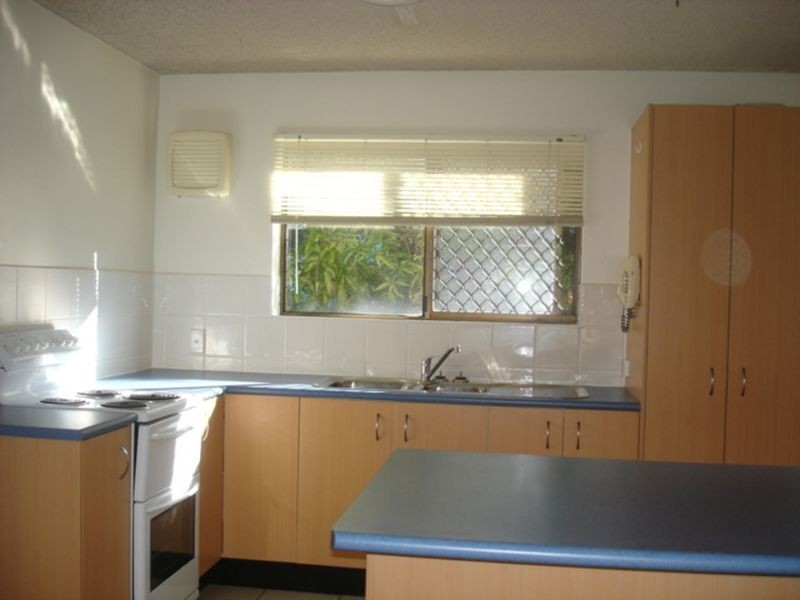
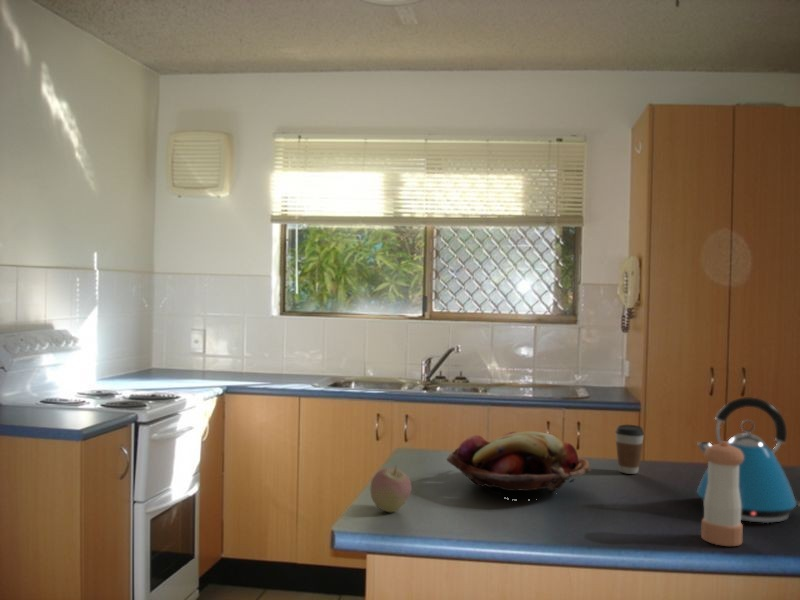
+ apple (391, 487)
+ coffee cup (629, 449)
+ fruit basket (520, 458)
+ kettle (750, 454)
+ pepper shaker (722, 490)
